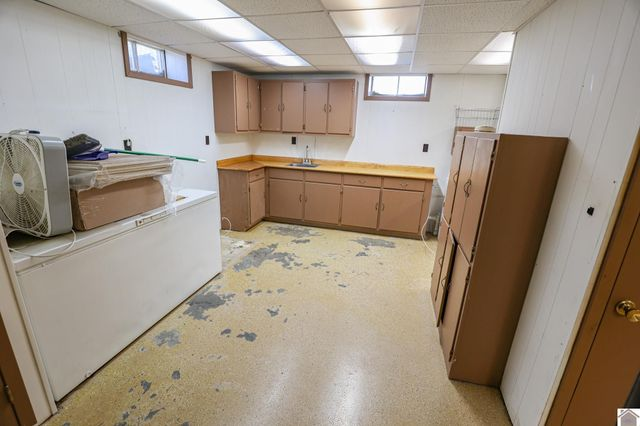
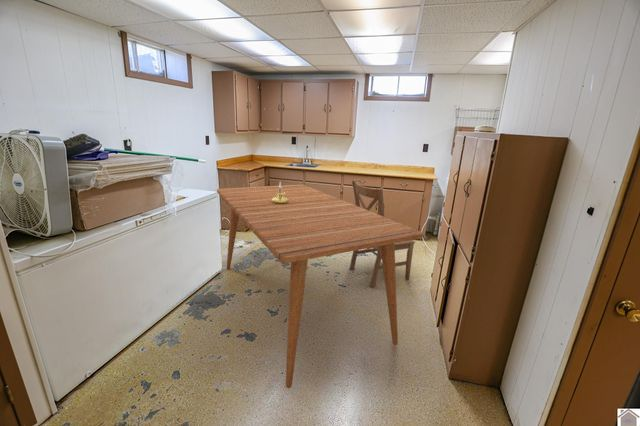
+ candle holder (279, 191)
+ dining table (296, 254)
+ chair (383, 216)
